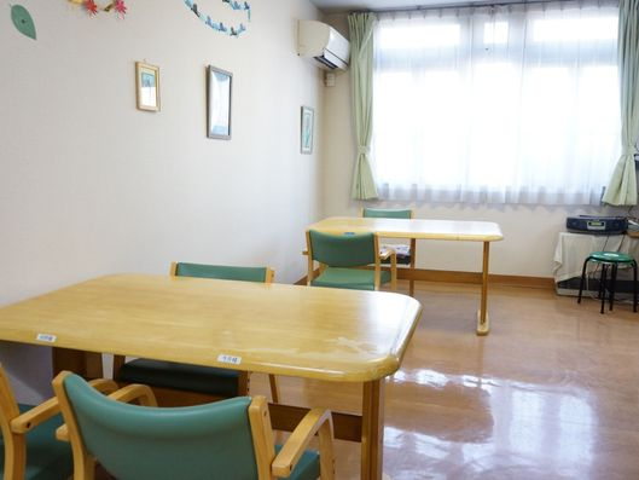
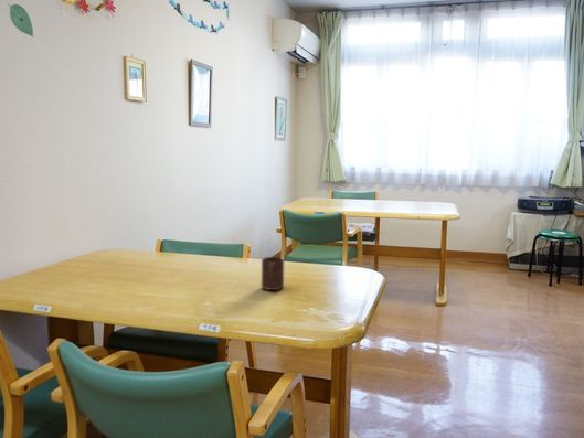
+ cup (273, 274)
